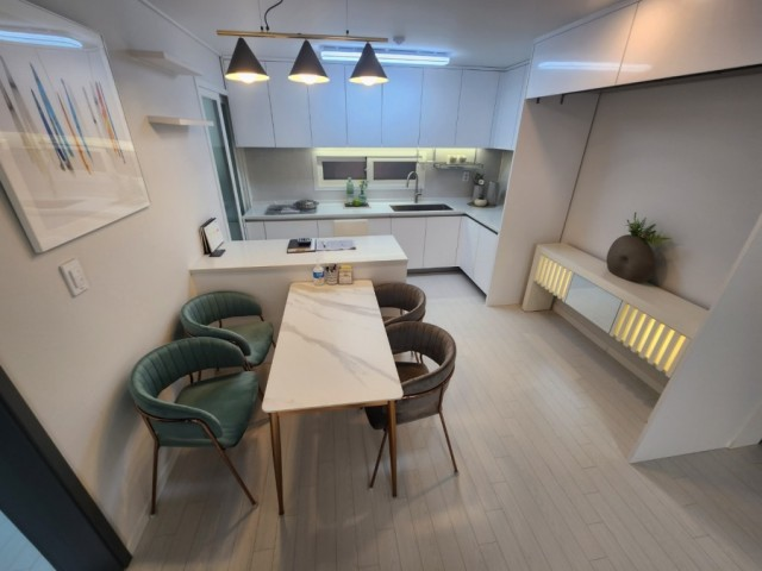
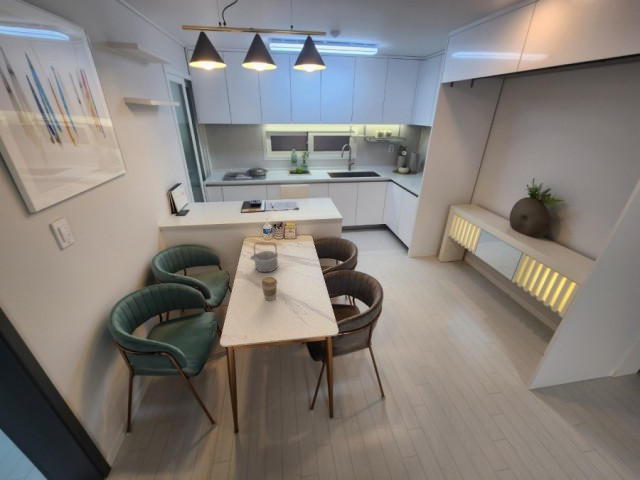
+ teapot (263, 255)
+ coffee cup (269, 288)
